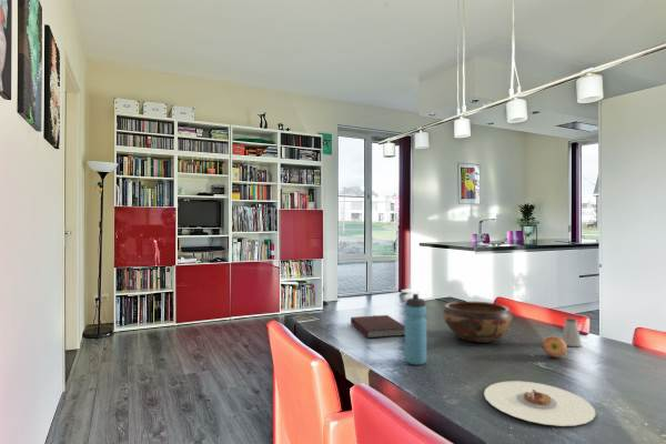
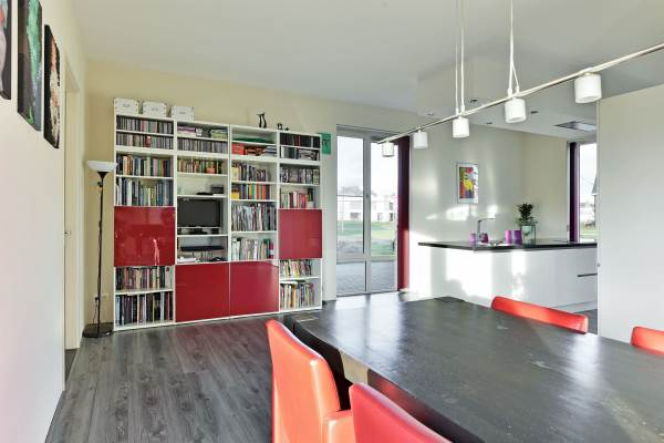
- water bottle (415, 327)
- saltshaker (571, 331)
- apple (554, 346)
- plate (536, 396)
- notebook (377, 325)
- decorative bowl (476, 321)
